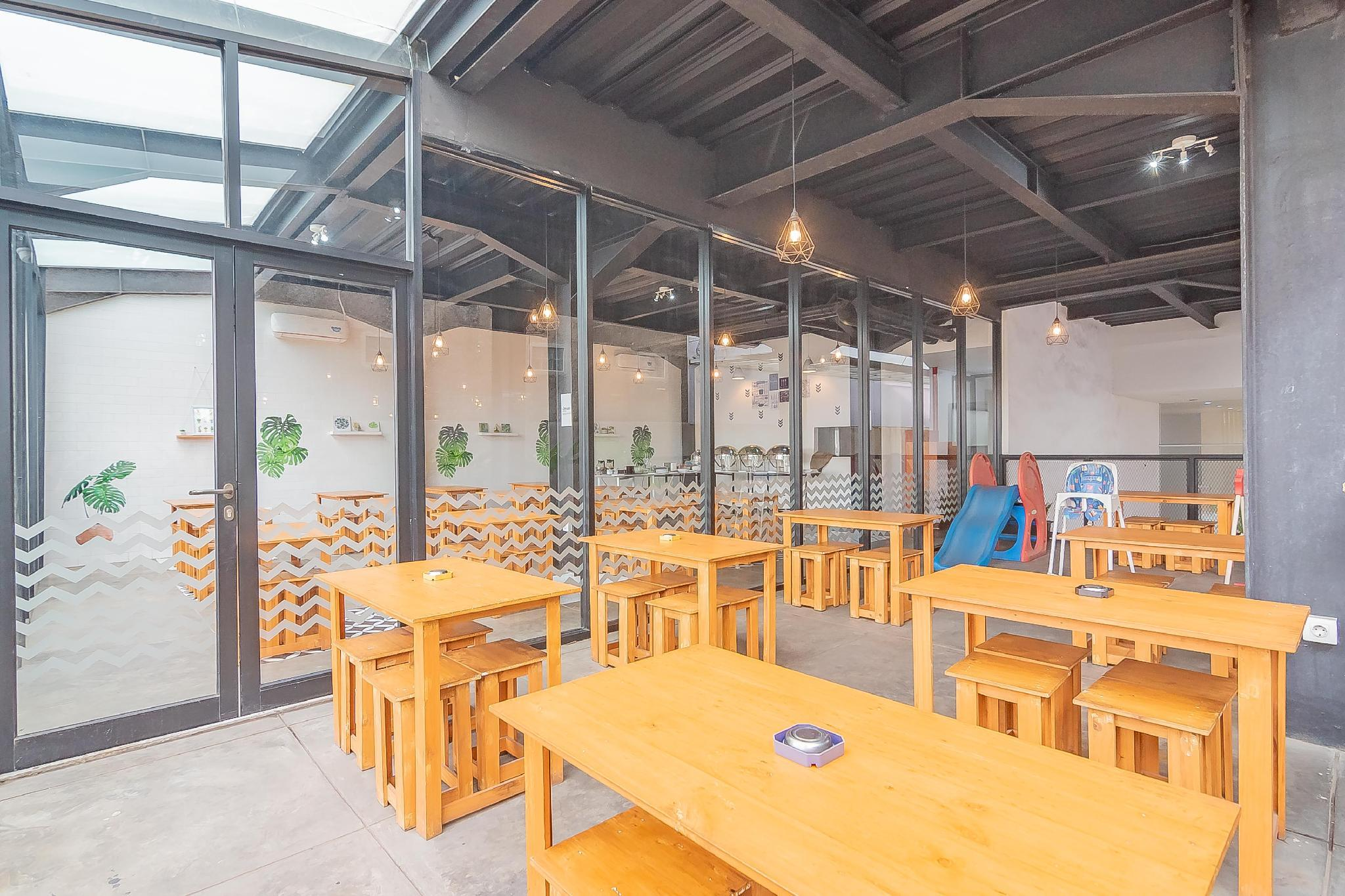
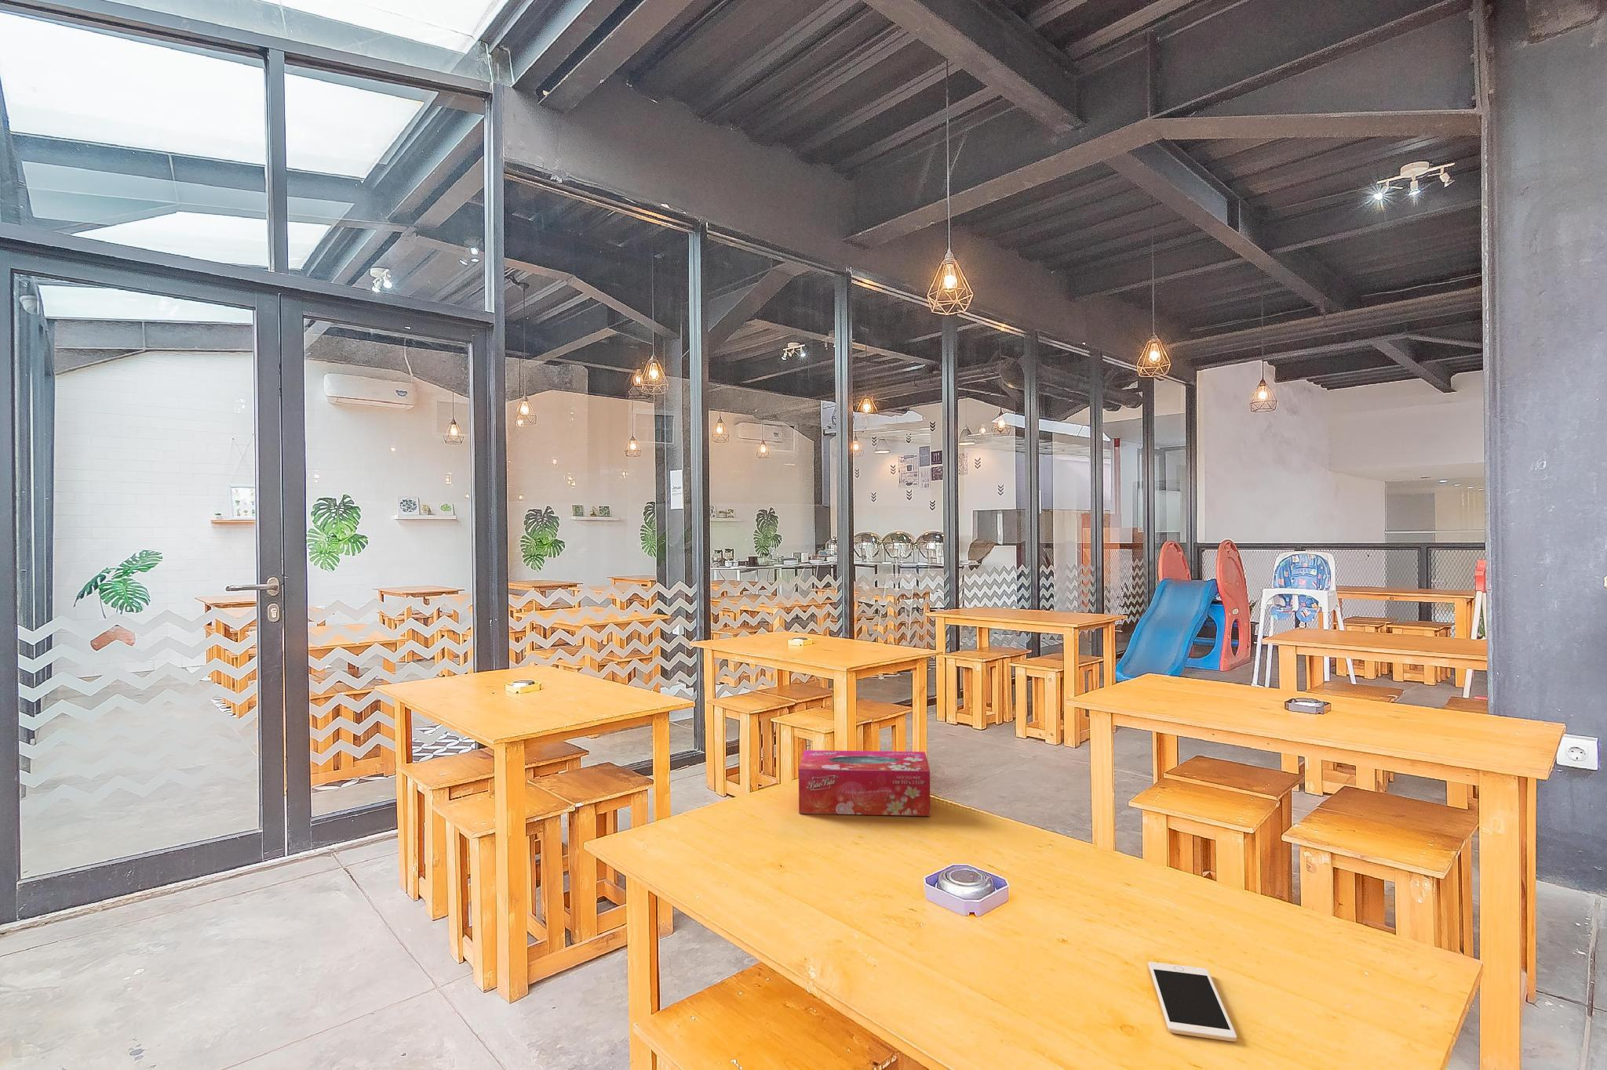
+ cell phone (1189, 998)
+ tissue box (864, 781)
